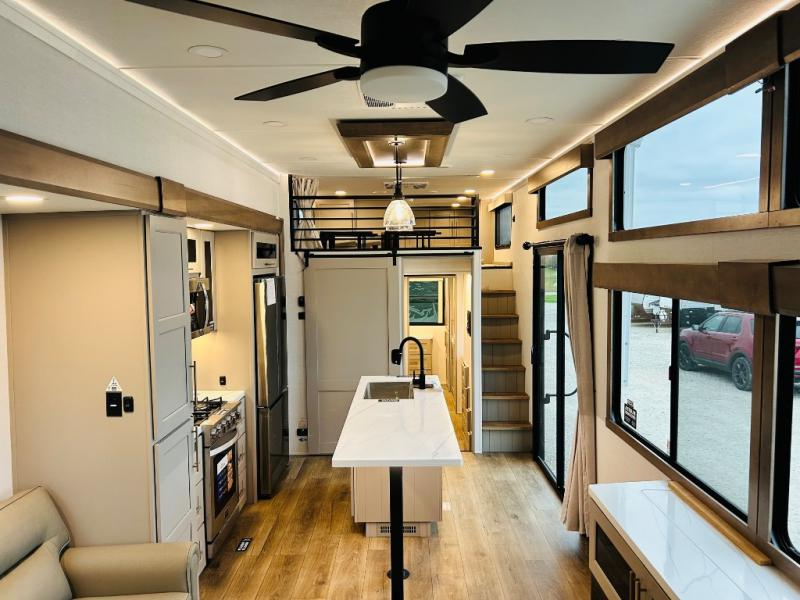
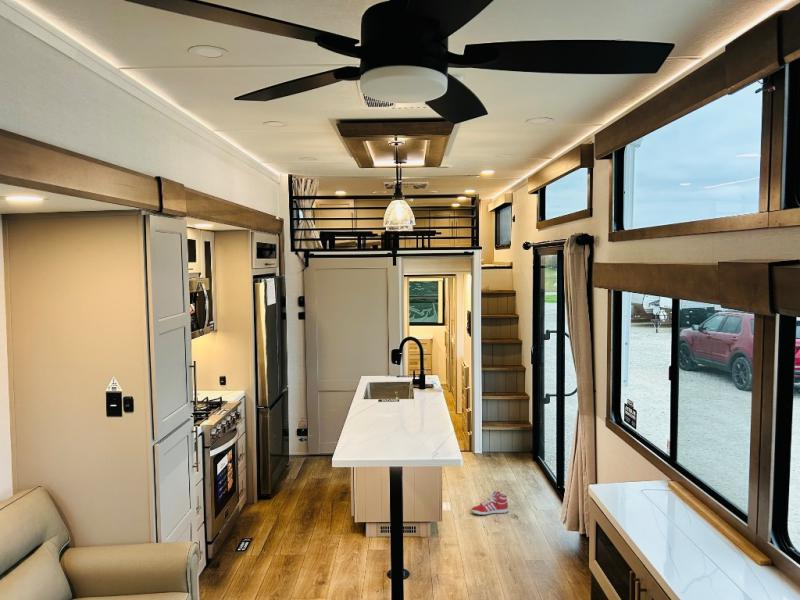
+ sneaker (489, 502)
